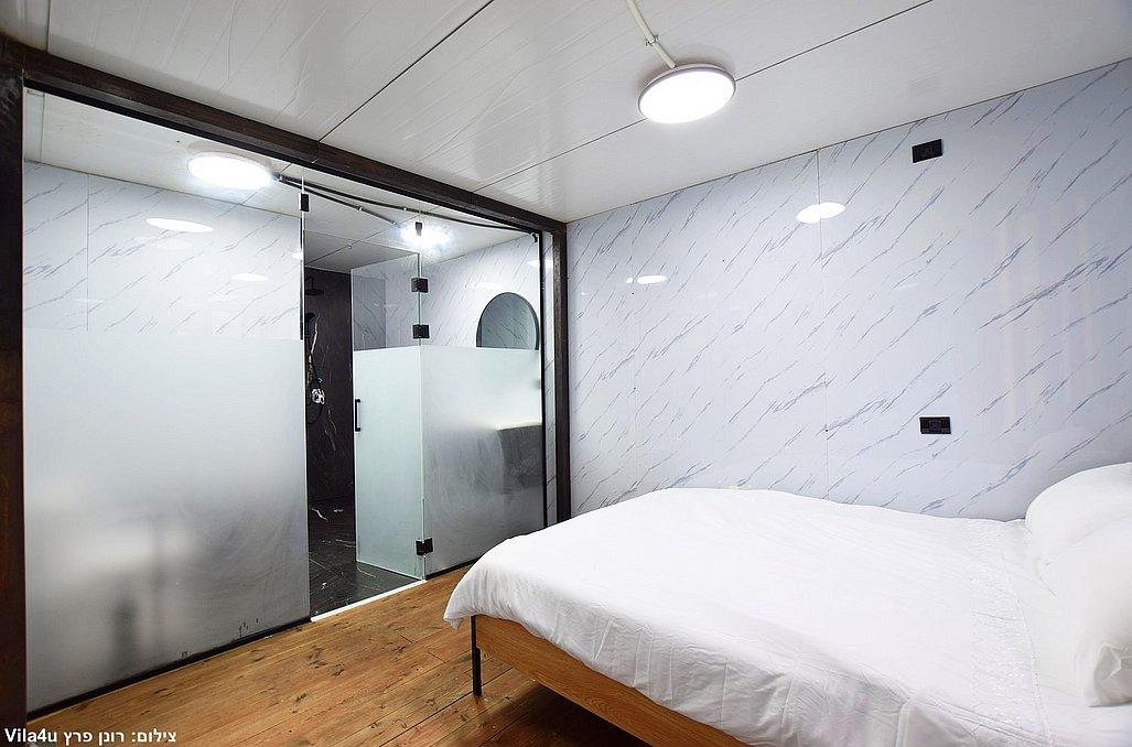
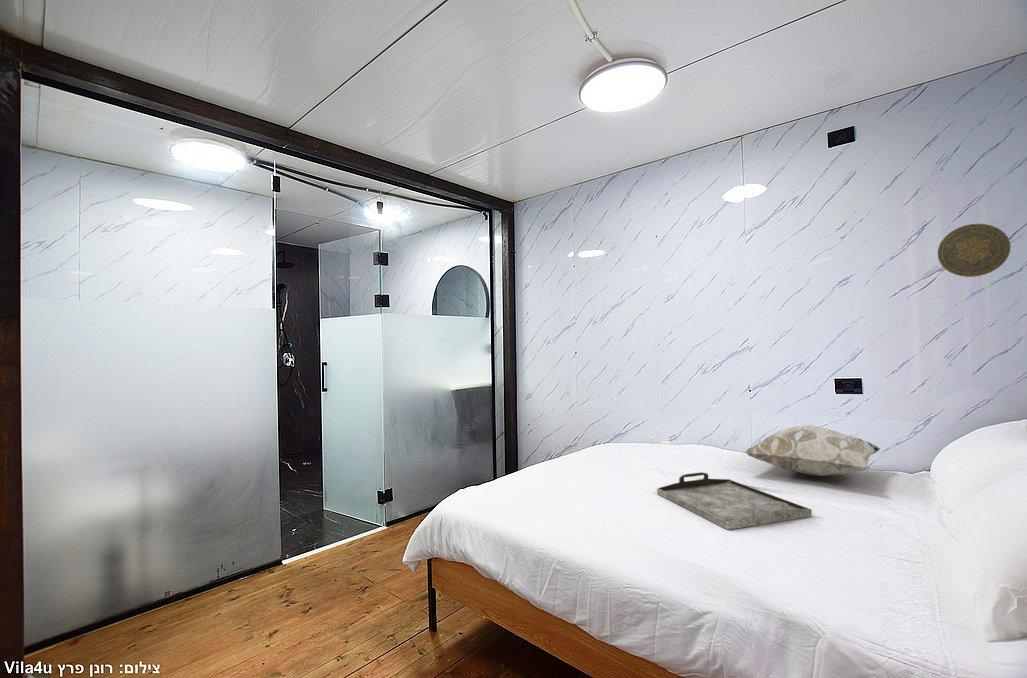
+ serving tray (728, 495)
+ decorative pillow (812, 450)
+ decorative plate (972, 250)
